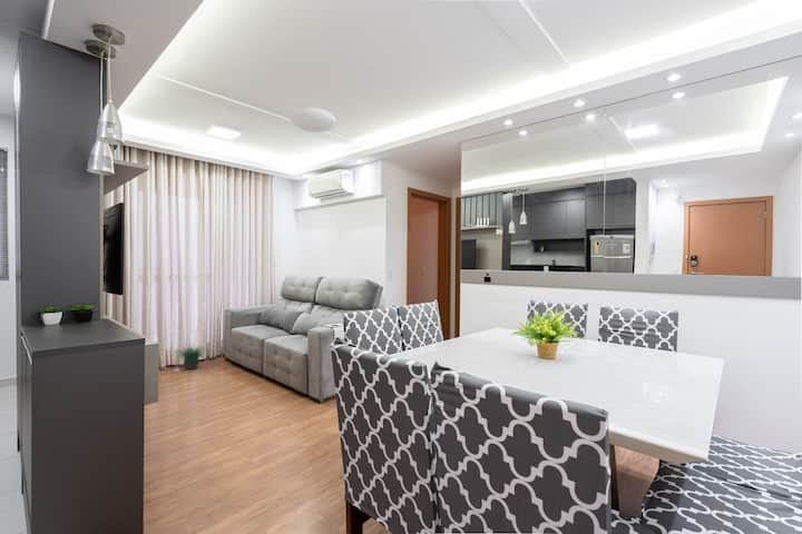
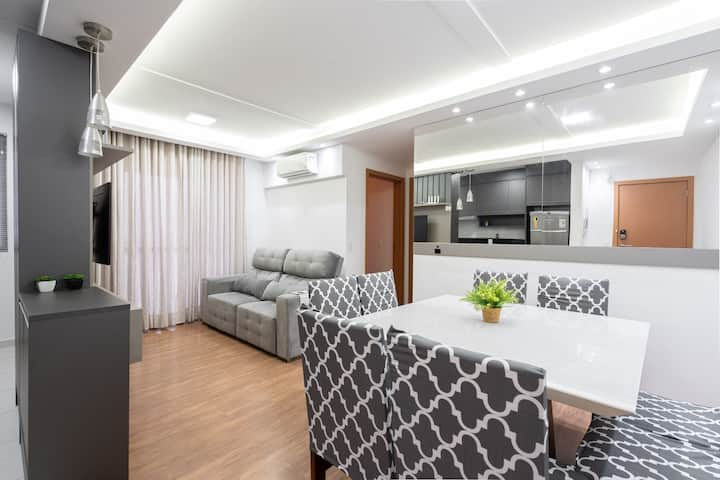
- ceiling light (313, 119)
- potted plant (192, 353)
